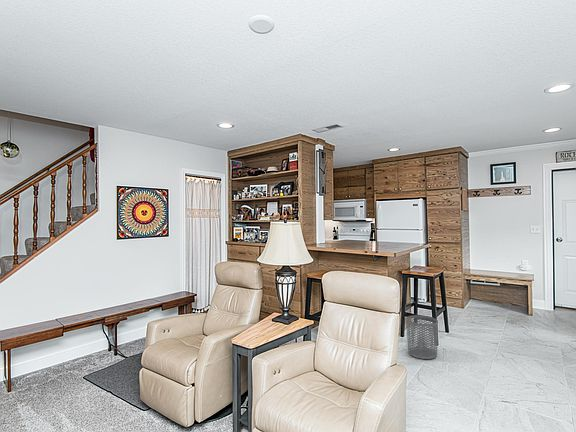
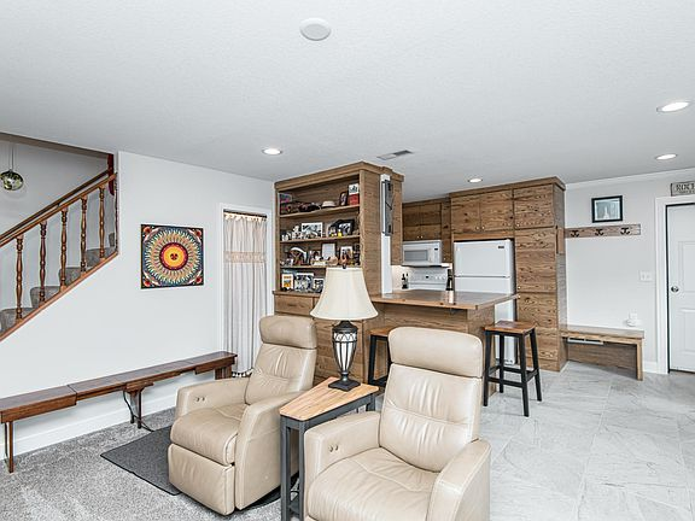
- waste bin (422, 336)
